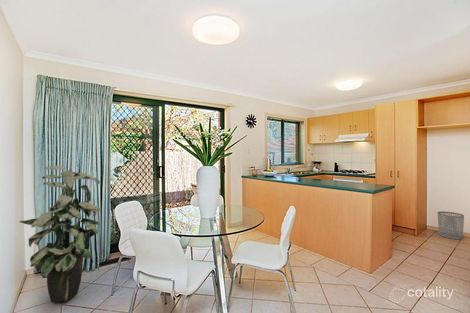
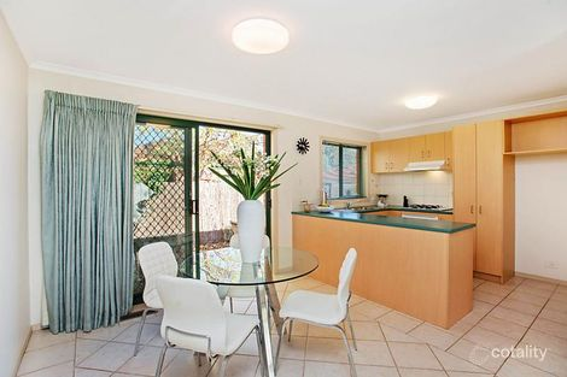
- waste bin (450, 225)
- indoor plant (64, 230)
